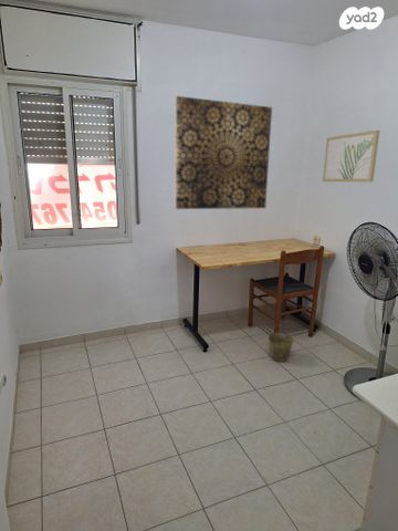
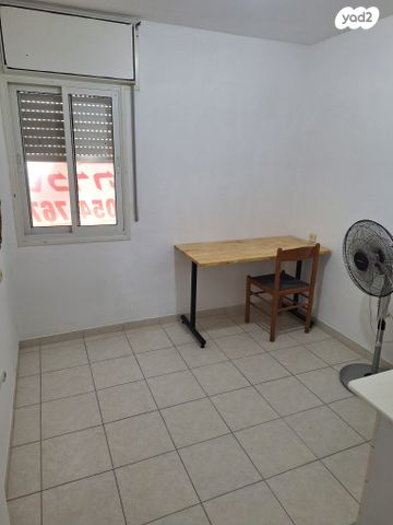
- bucket (280, 341)
- wall art (348, 158)
- wall art (224, 157)
